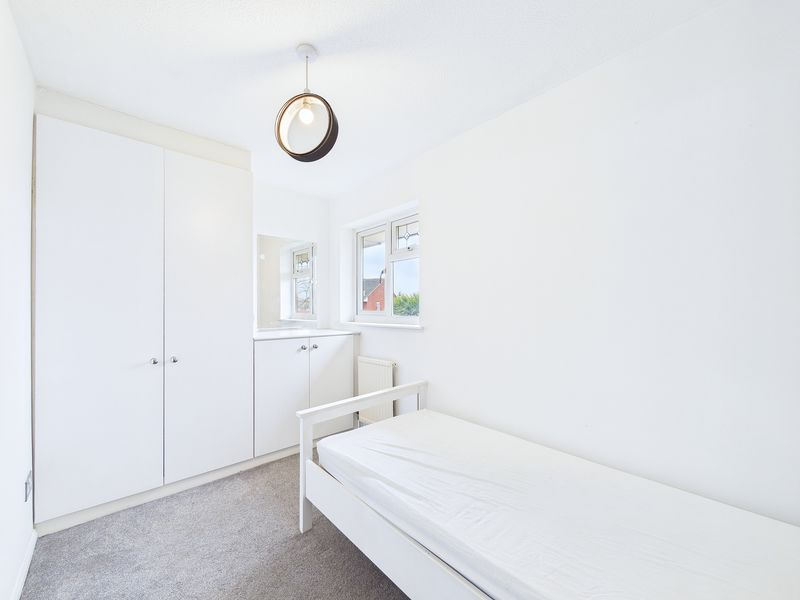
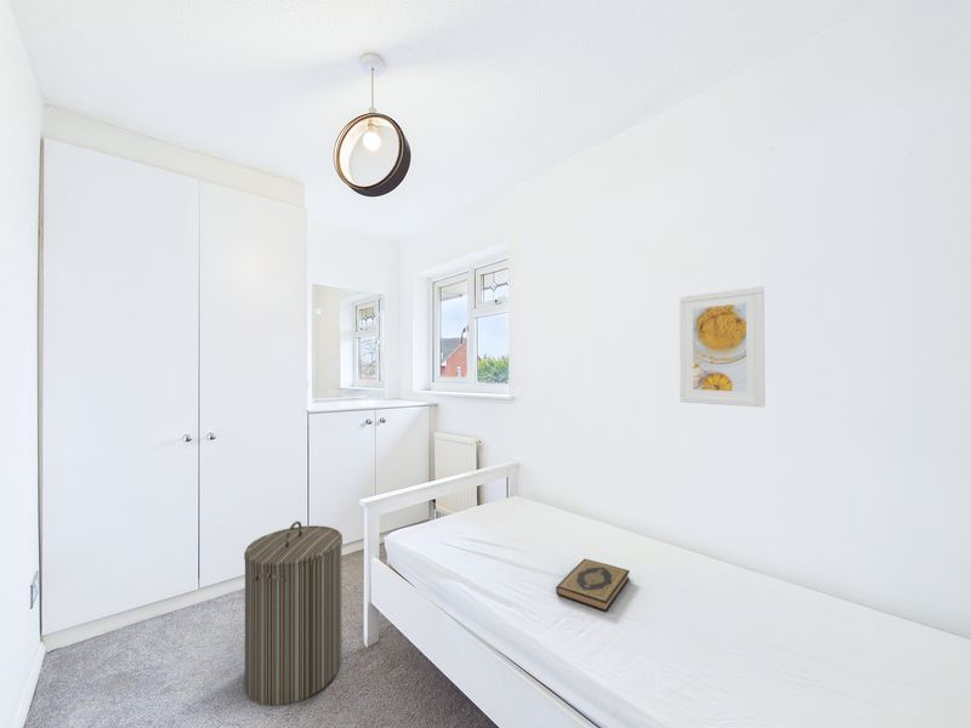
+ hardback book (594, 581)
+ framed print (719, 348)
+ laundry hamper (295, 596)
